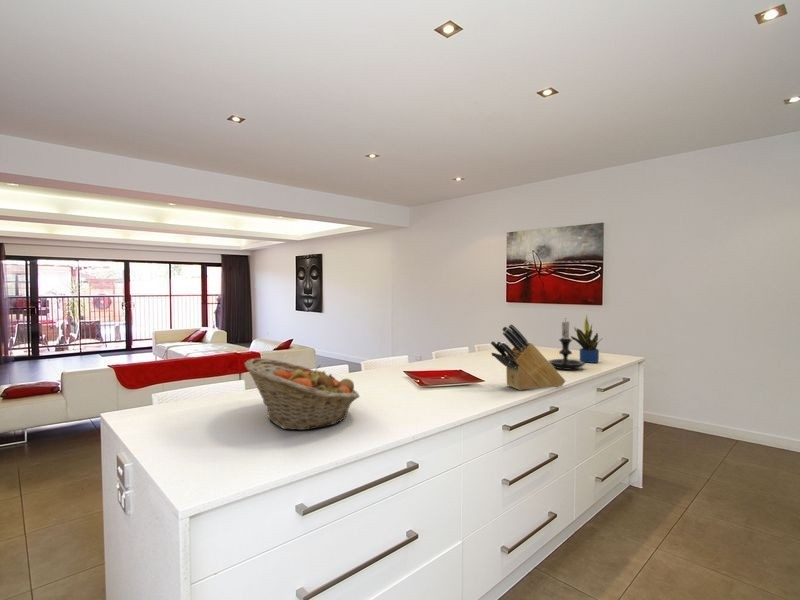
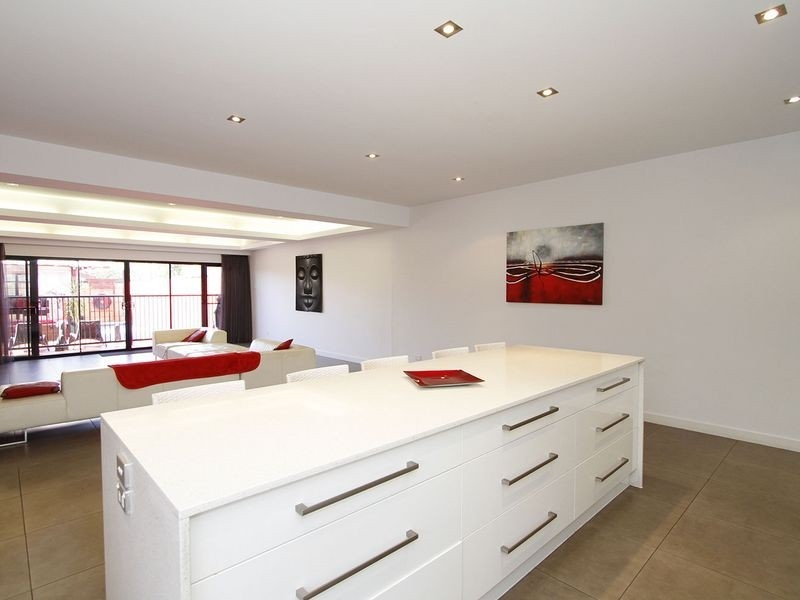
- candle holder (566, 342)
- knife block (527, 355)
- fruit basket (302, 387)
- potted plant (585, 338)
